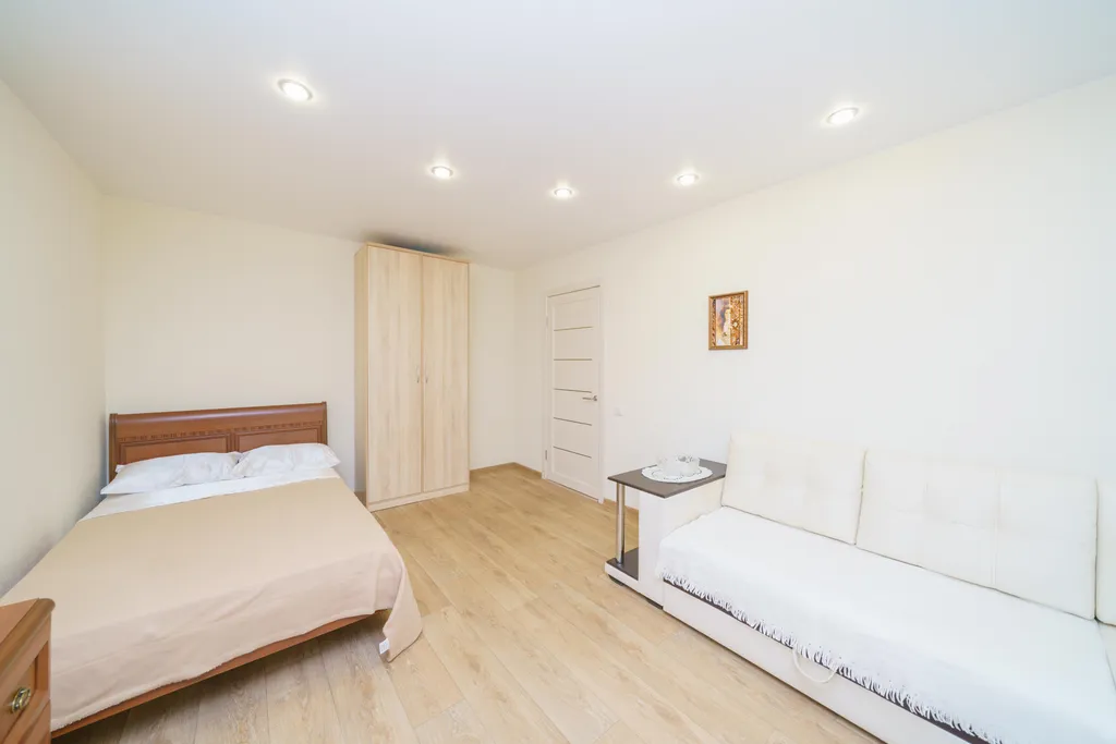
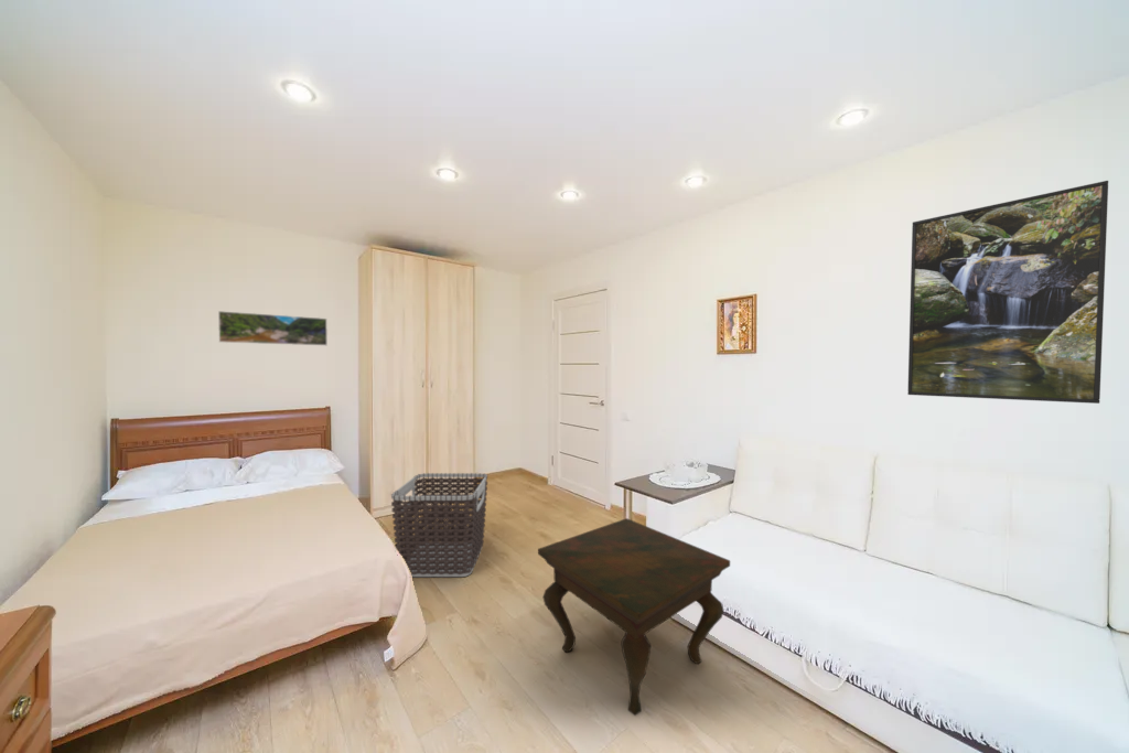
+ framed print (994, 301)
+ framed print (276, 329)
+ clothes hamper (443, 520)
+ side table (631, 604)
